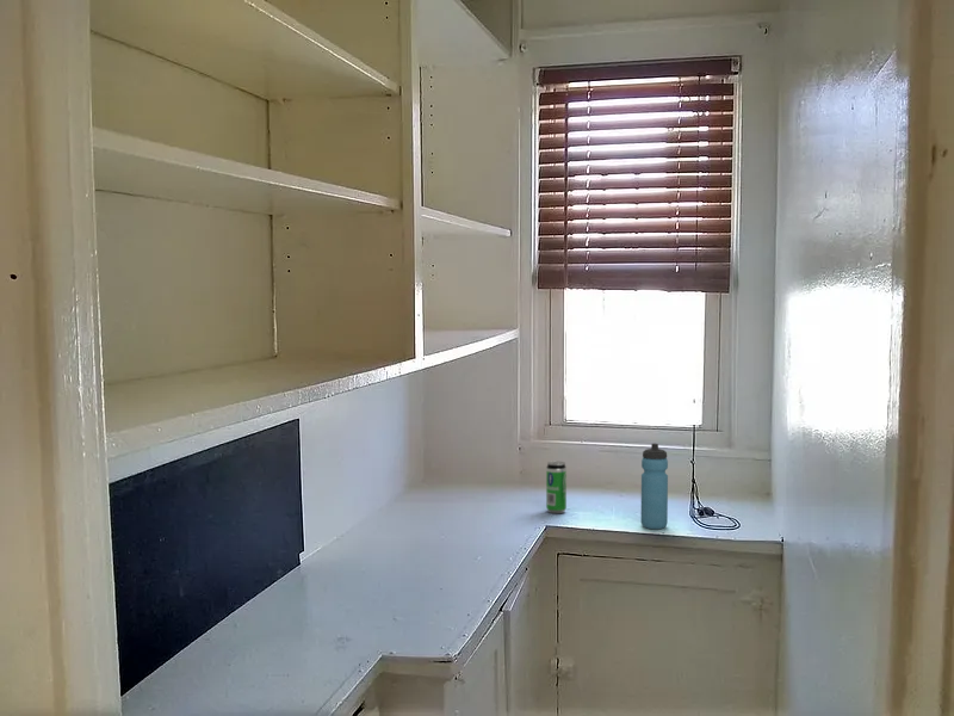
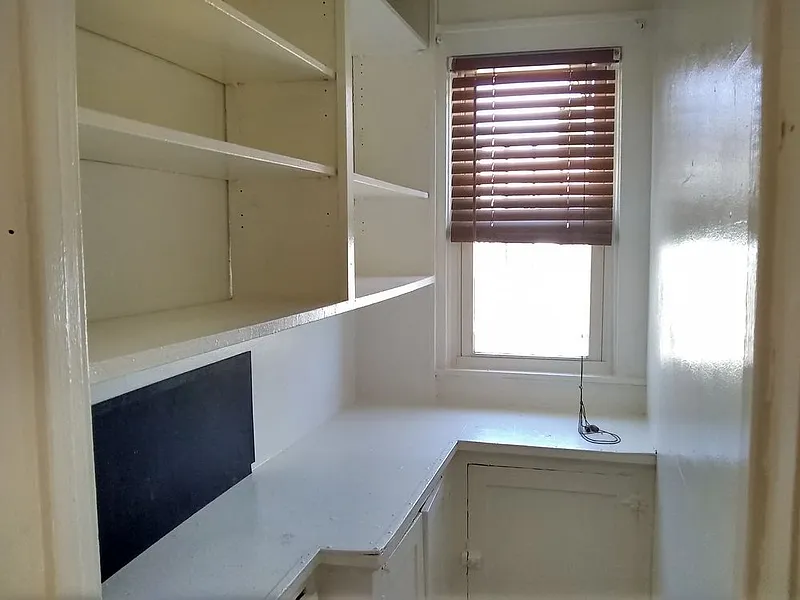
- water bottle (653, 484)
- beverage can (556, 487)
